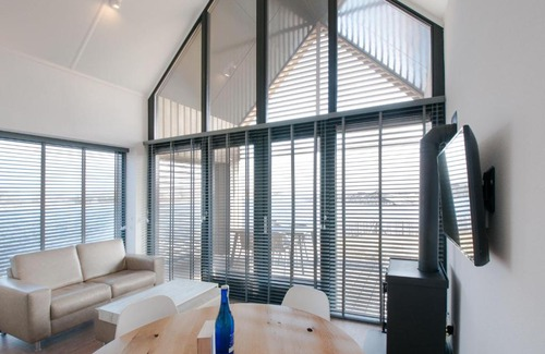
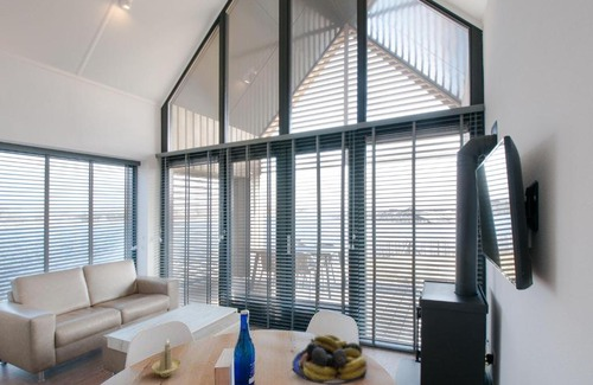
+ candle holder (166, 357)
+ fruit bowl (329, 351)
